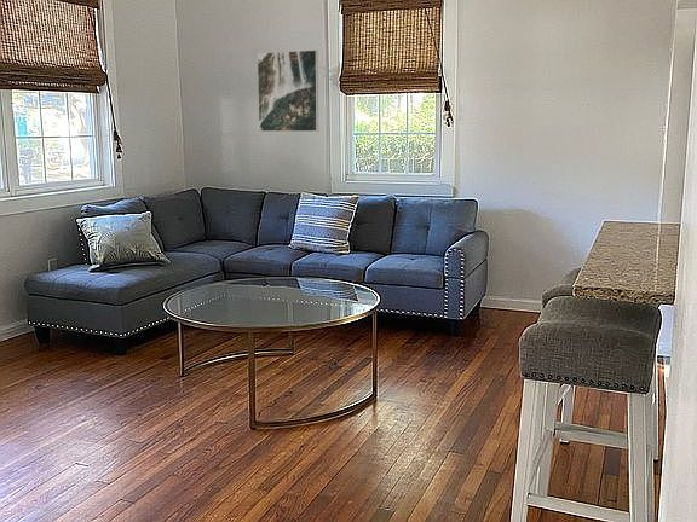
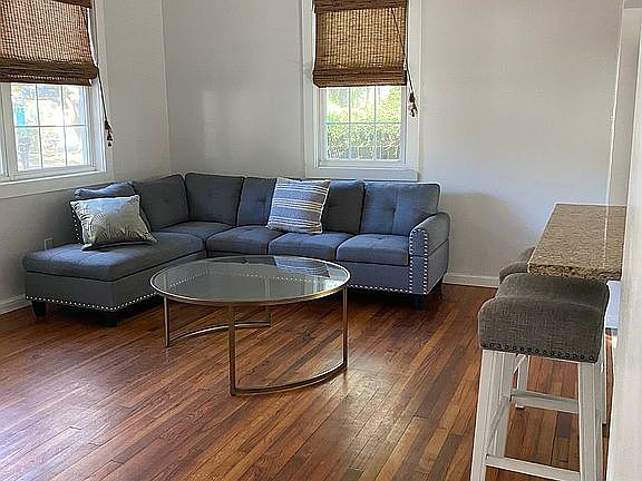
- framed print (287, 92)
